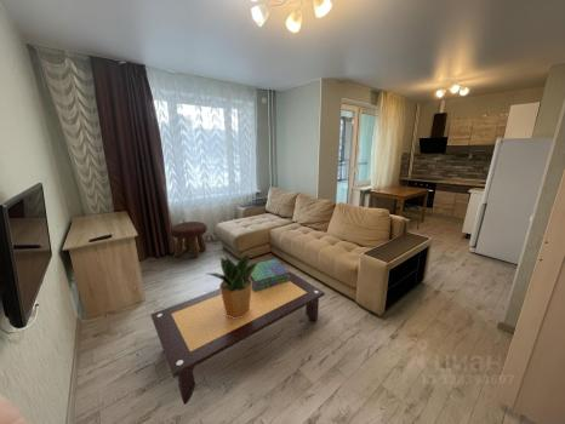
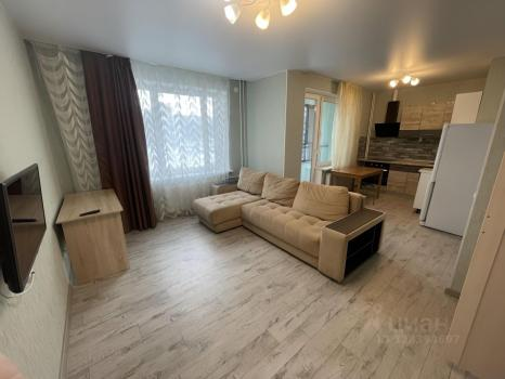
- potted plant (233, 286)
- stack of books (266, 274)
- coffee table (244, 317)
- footstool (189, 239)
